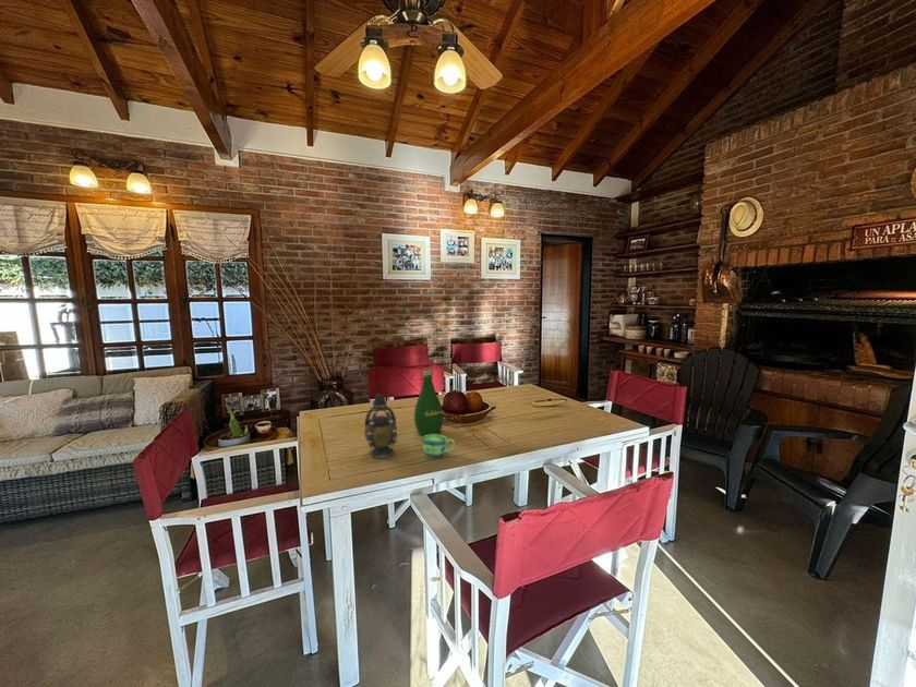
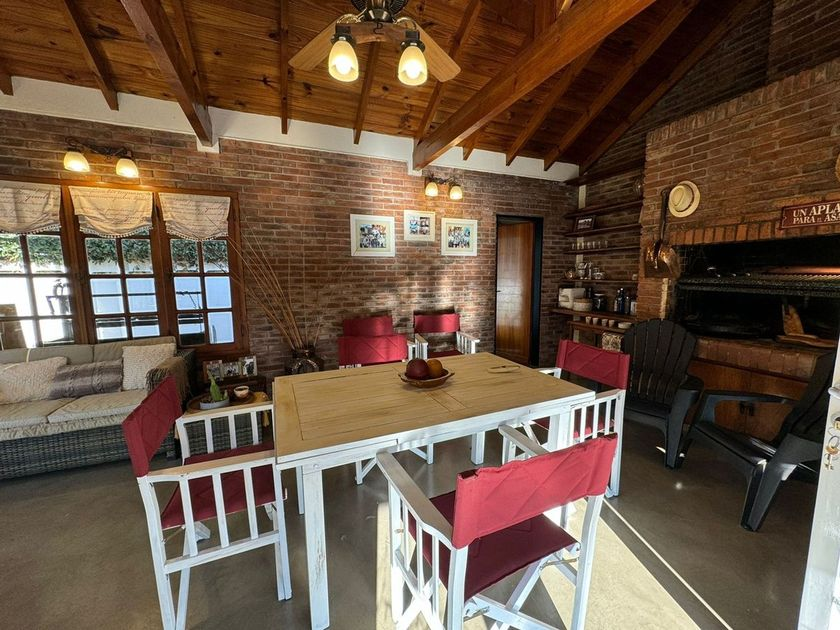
- teapot (379, 420)
- cup (438, 445)
- bottle (427, 401)
